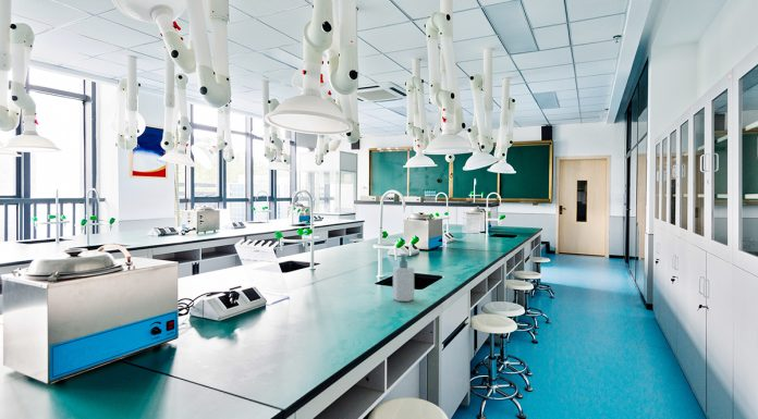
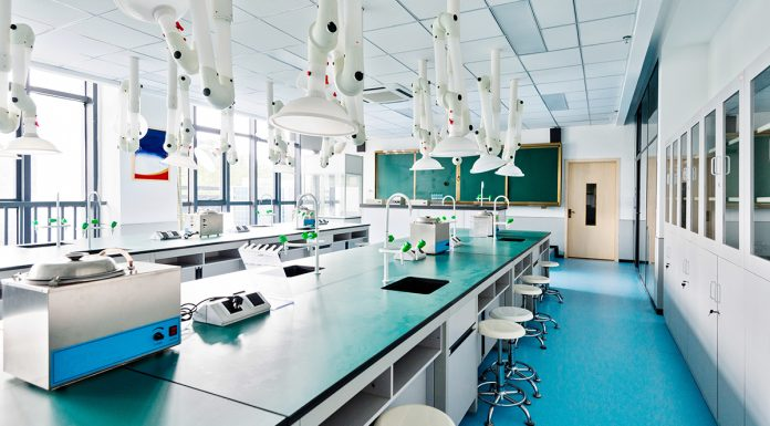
- soap bottle (403, 276)
